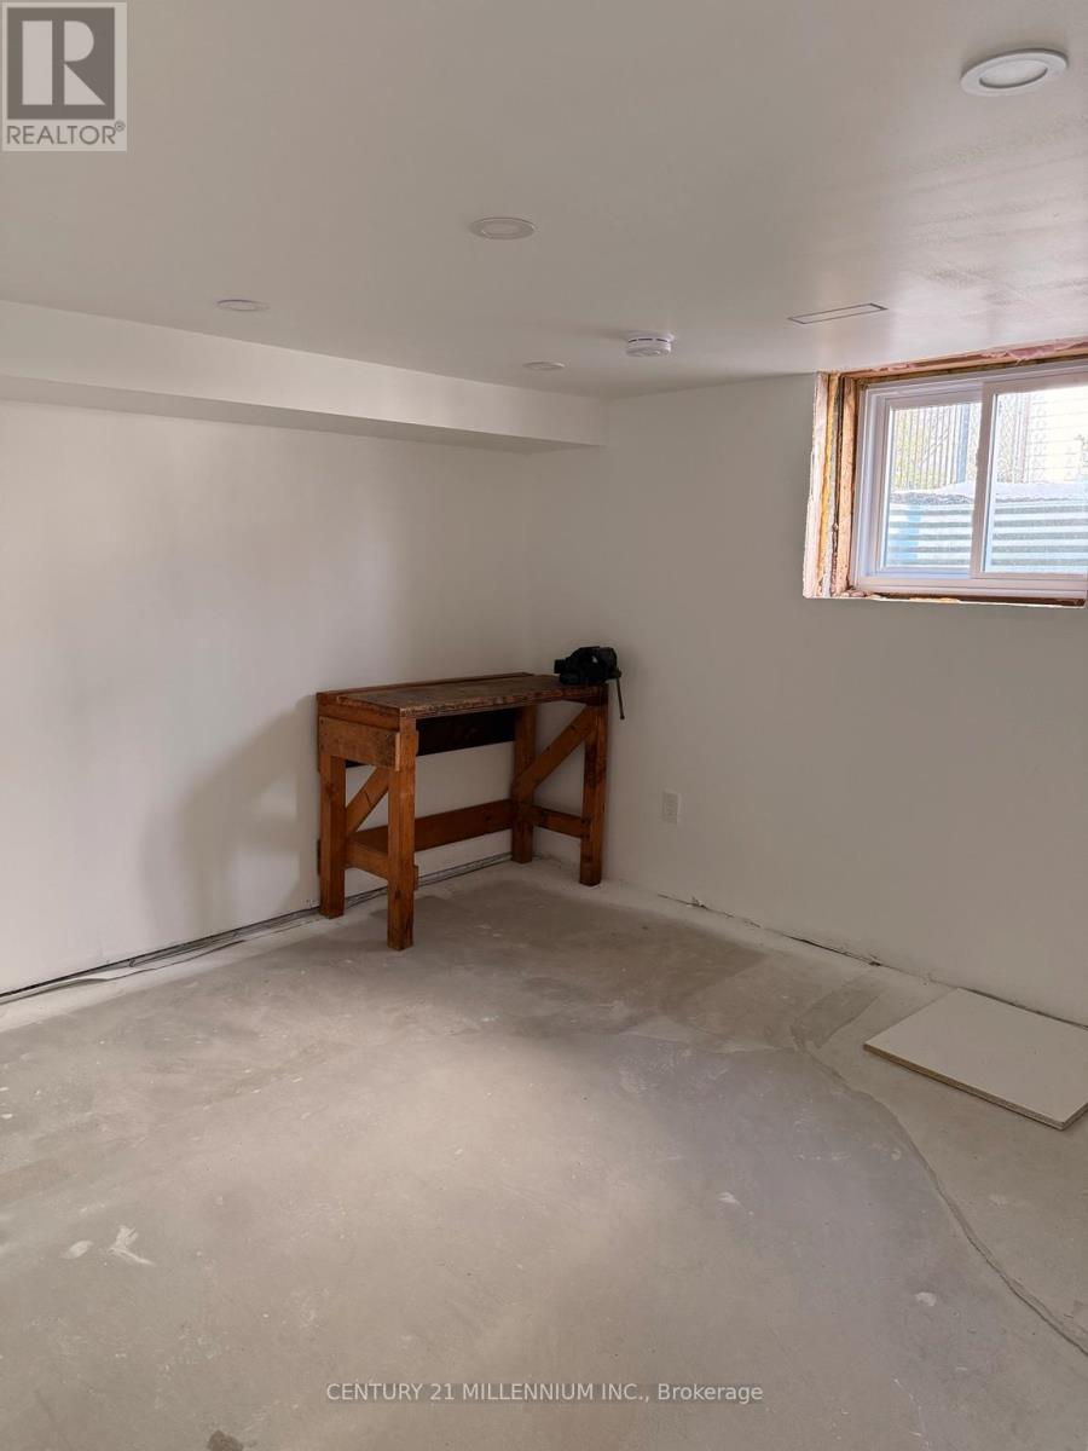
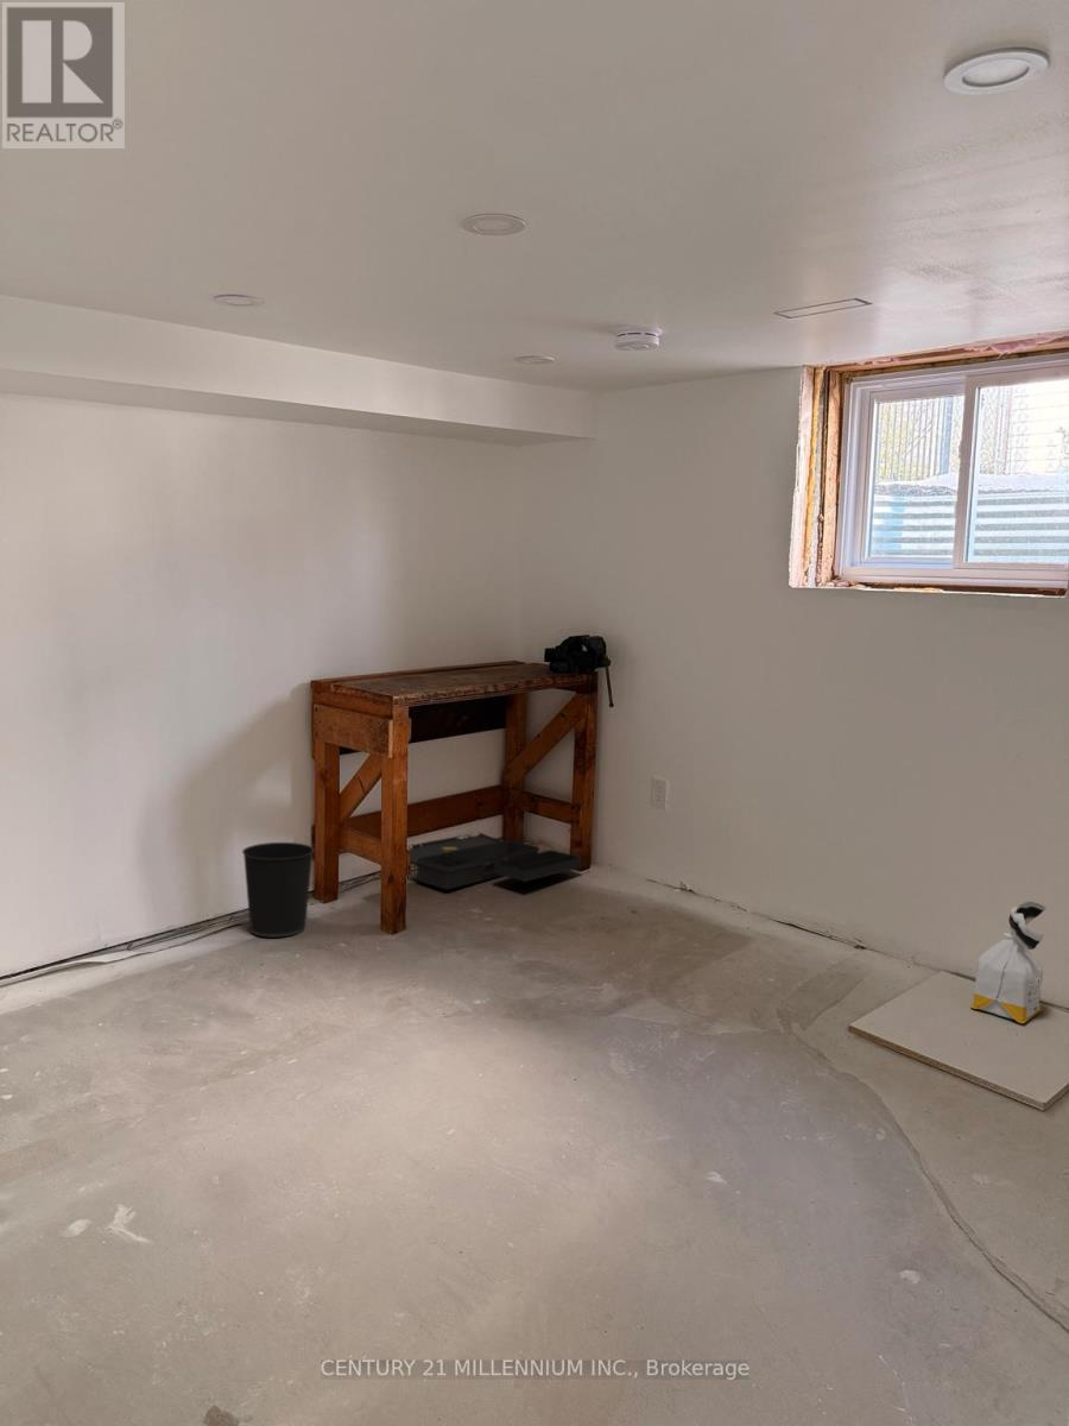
+ wastebasket (278, 889)
+ bag (1013, 955)
+ toolbox (485, 862)
